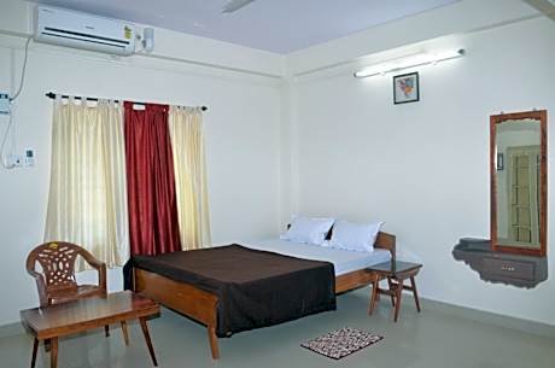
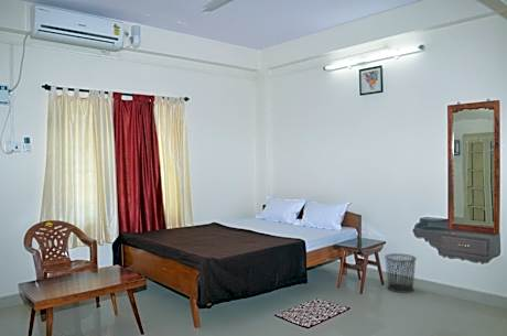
+ waste bin (400, 272)
